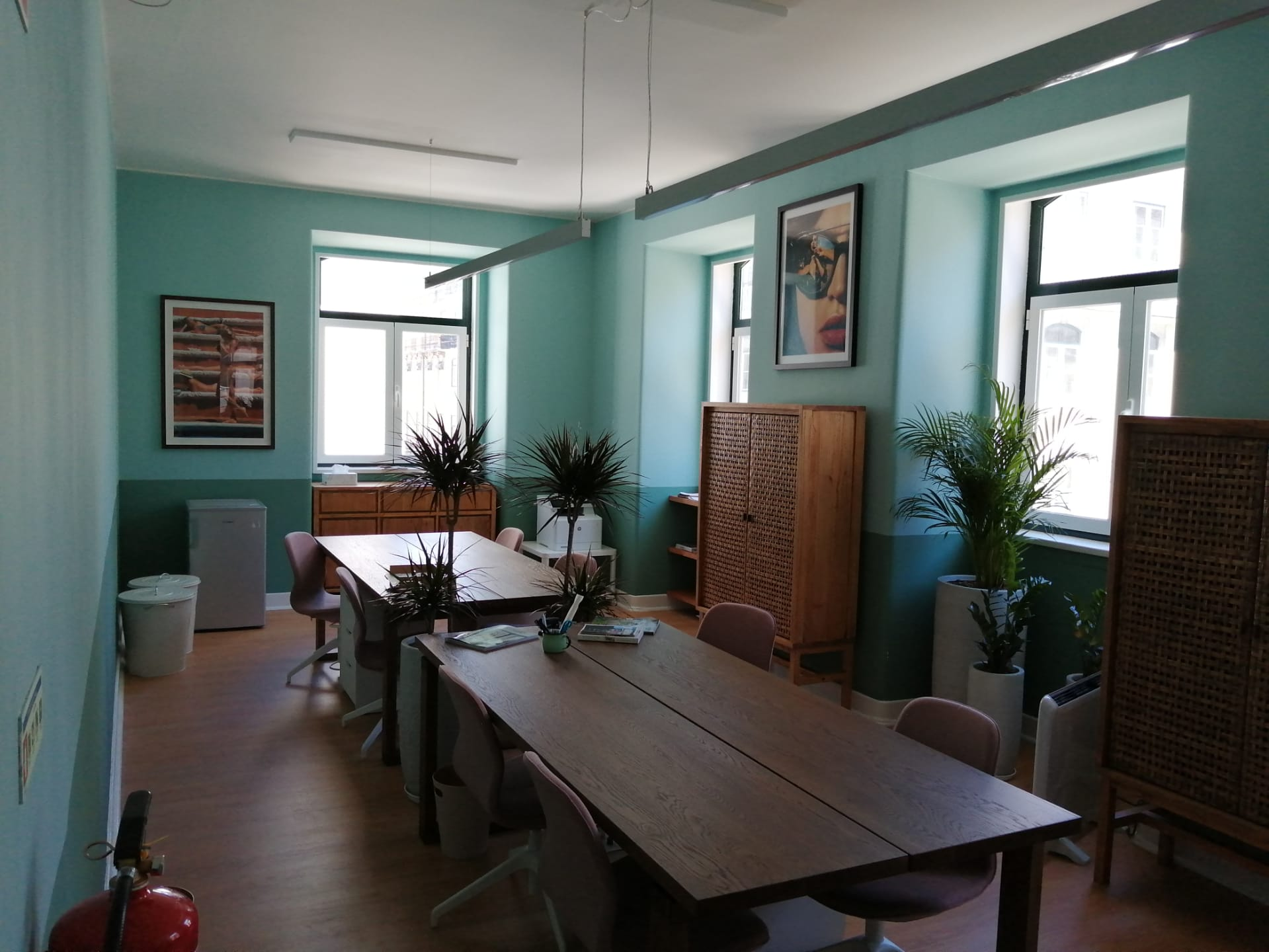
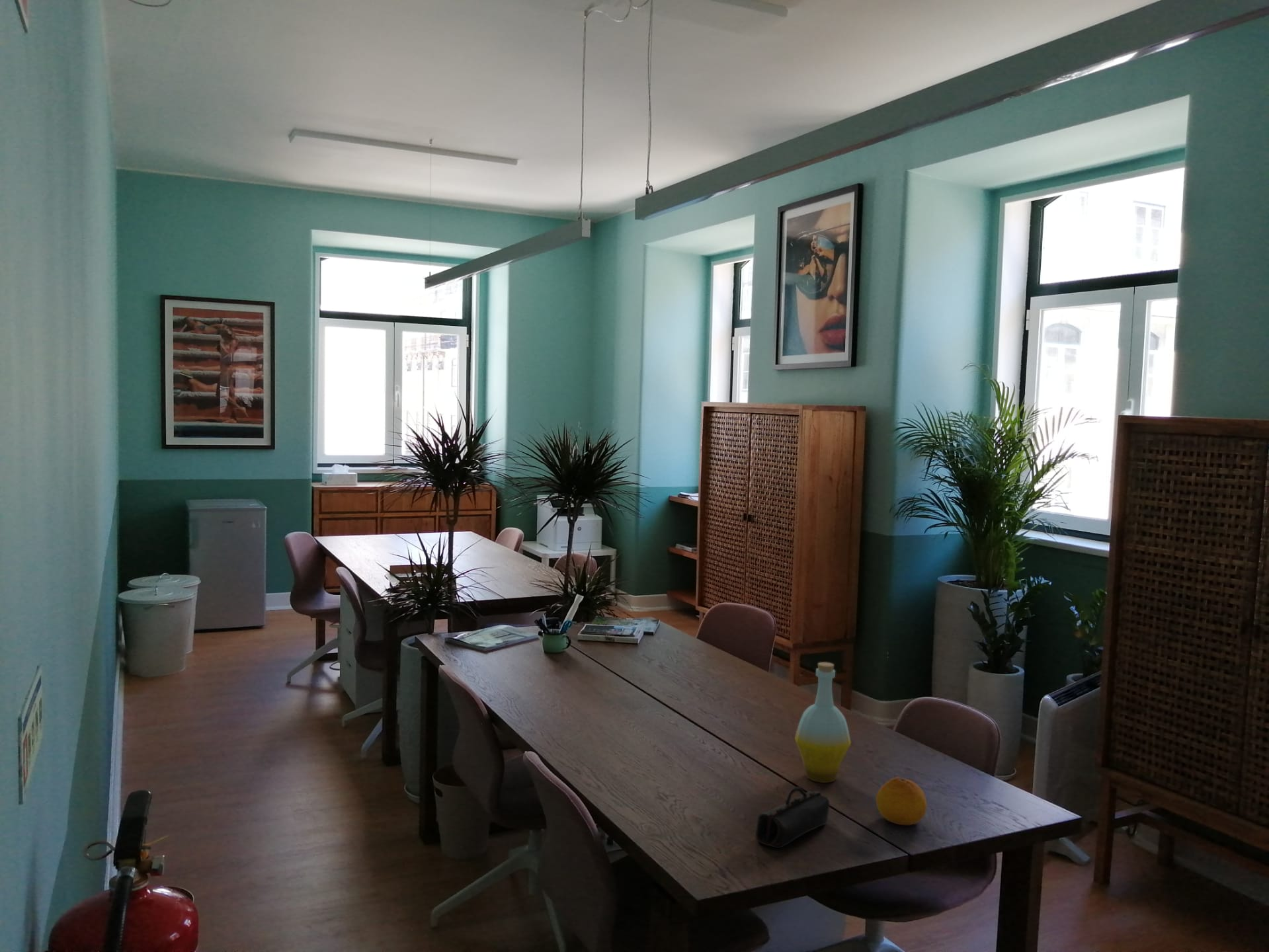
+ fruit (901, 799)
+ pencil case (794, 810)
+ bottle (823, 721)
